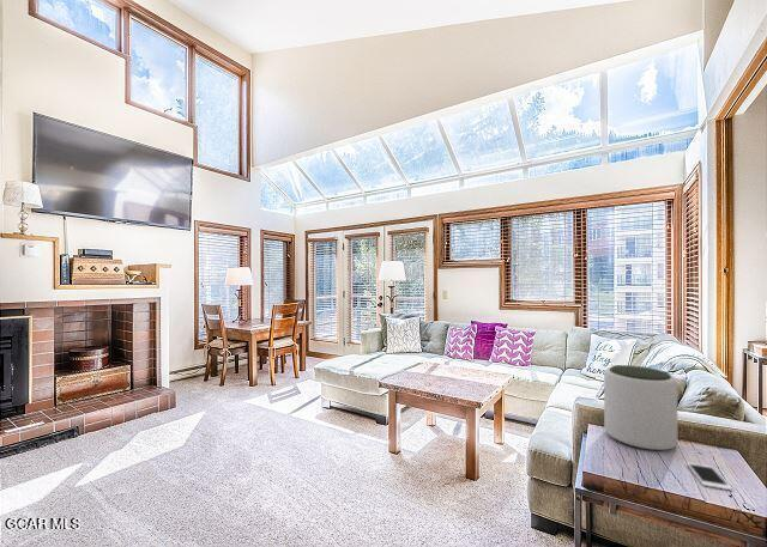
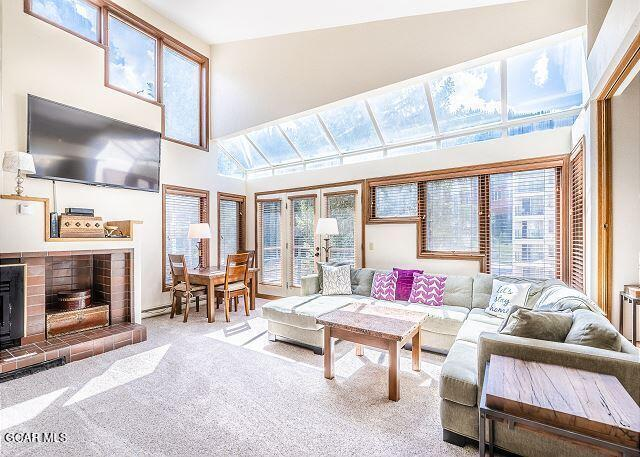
- plant pot (639, 405)
- cell phone (707, 475)
